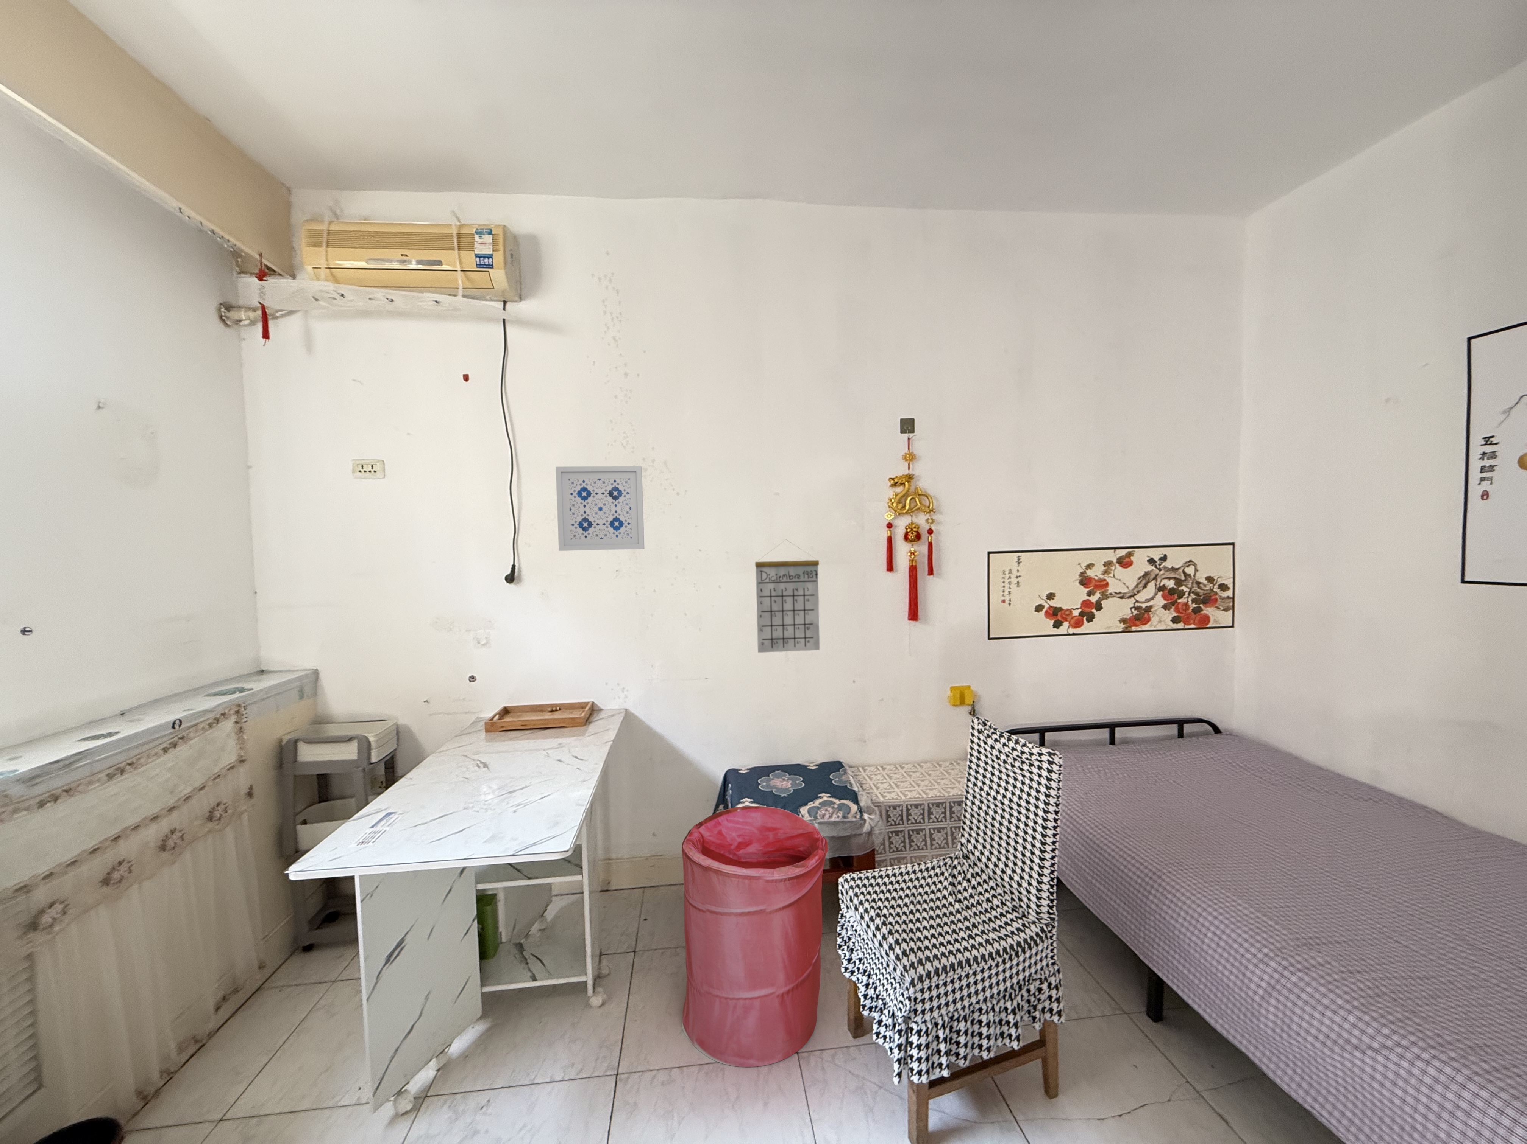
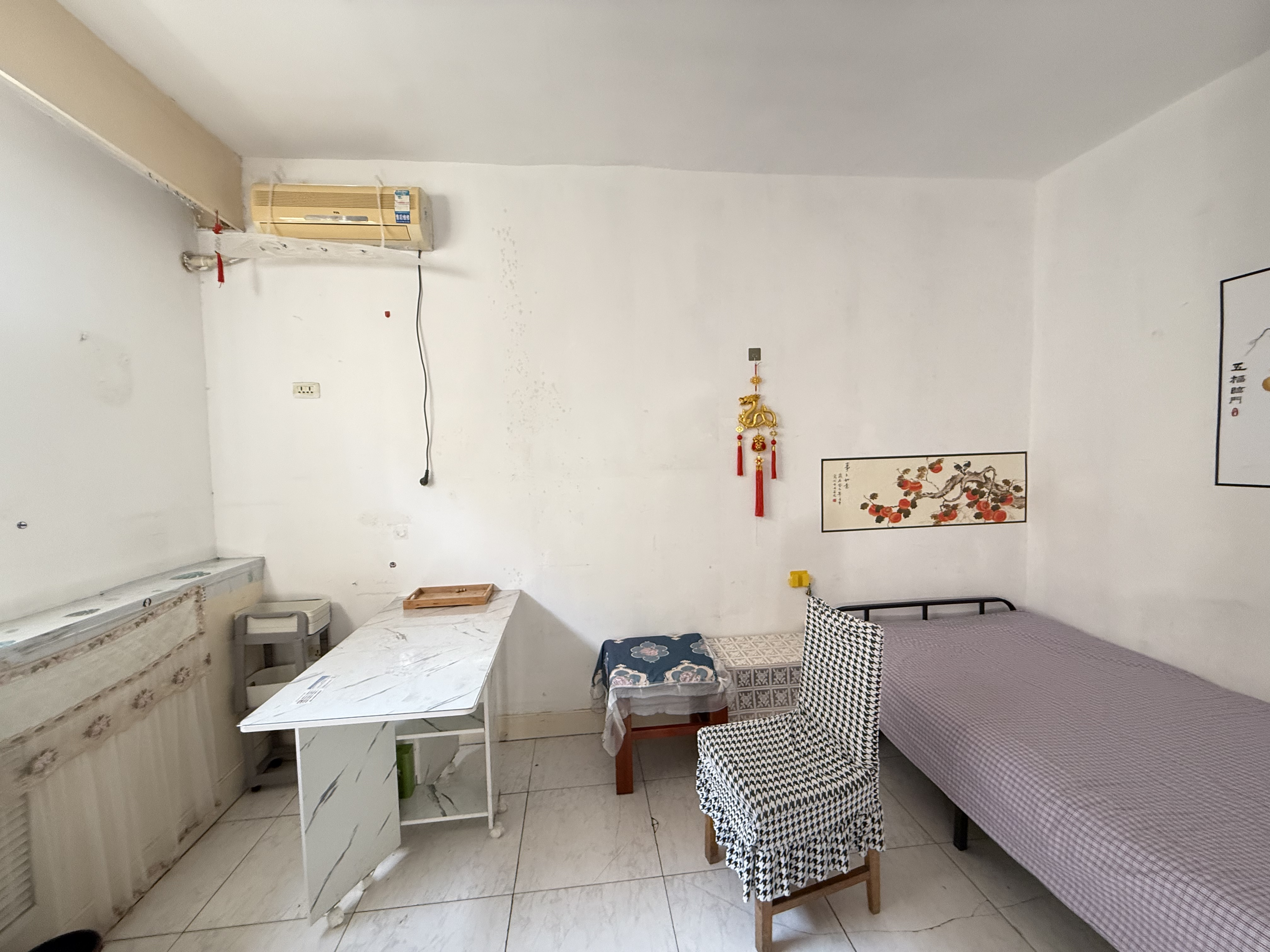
- calendar (788, 596)
- laundry hamper (754, 920)
- wall art (601, 508)
